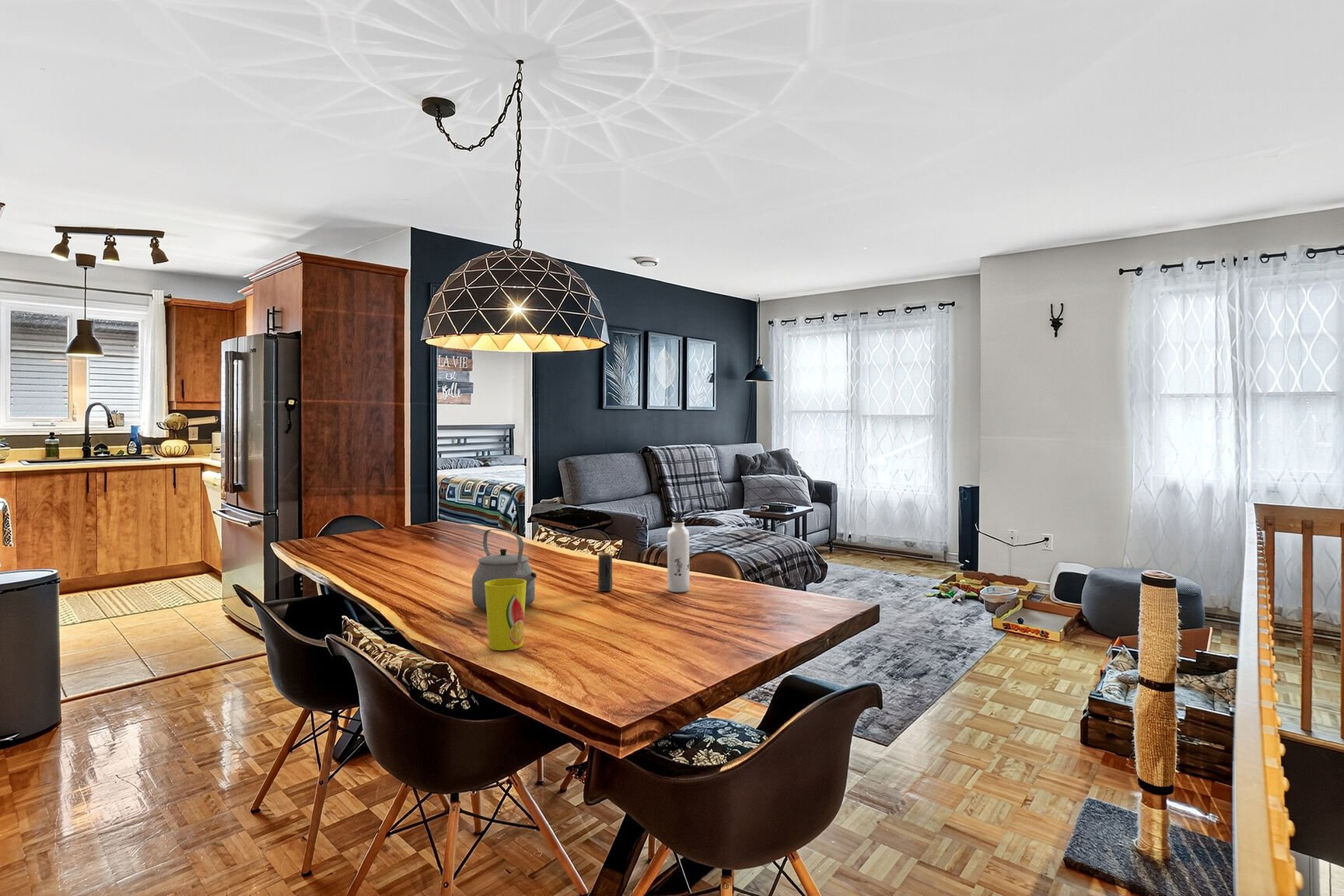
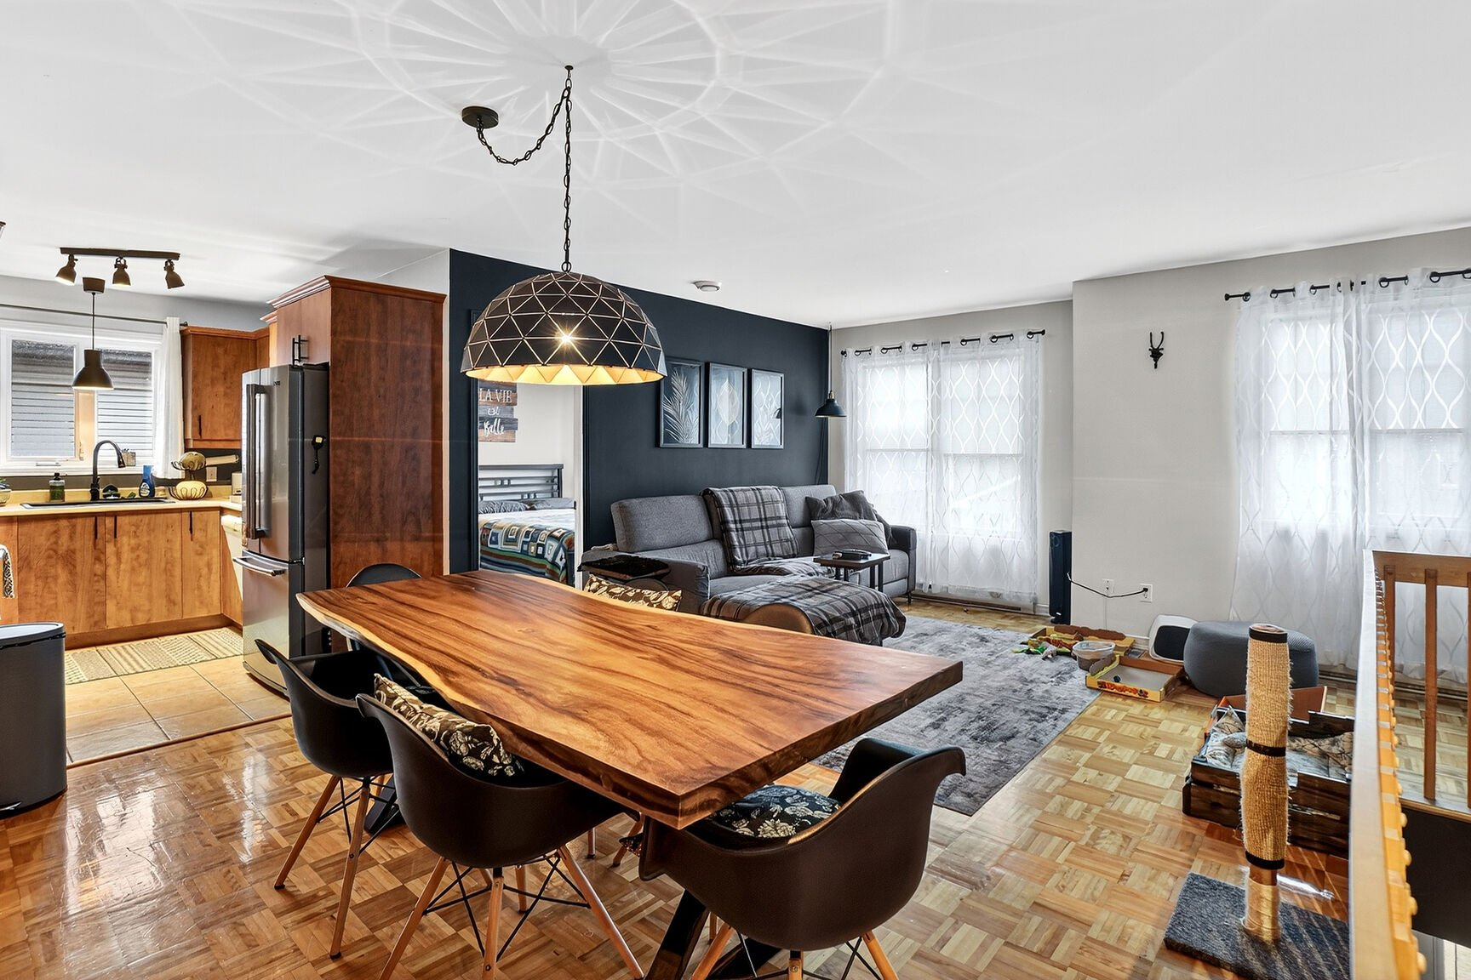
- water bottle (678, 550)
- cup (506, 614)
- candle (605, 571)
- tea kettle (509, 570)
